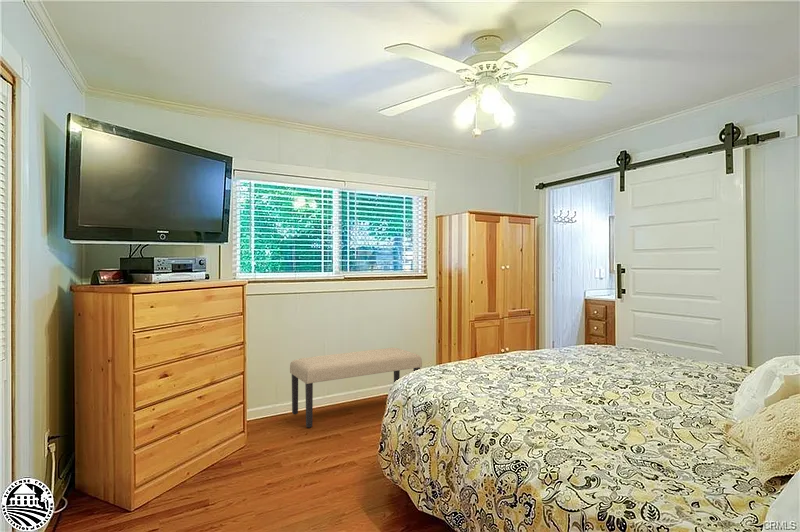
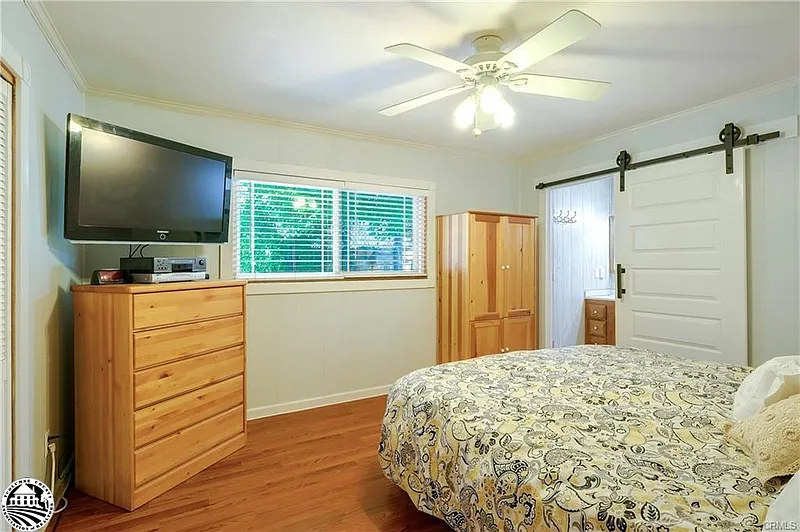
- bench (356, 376)
